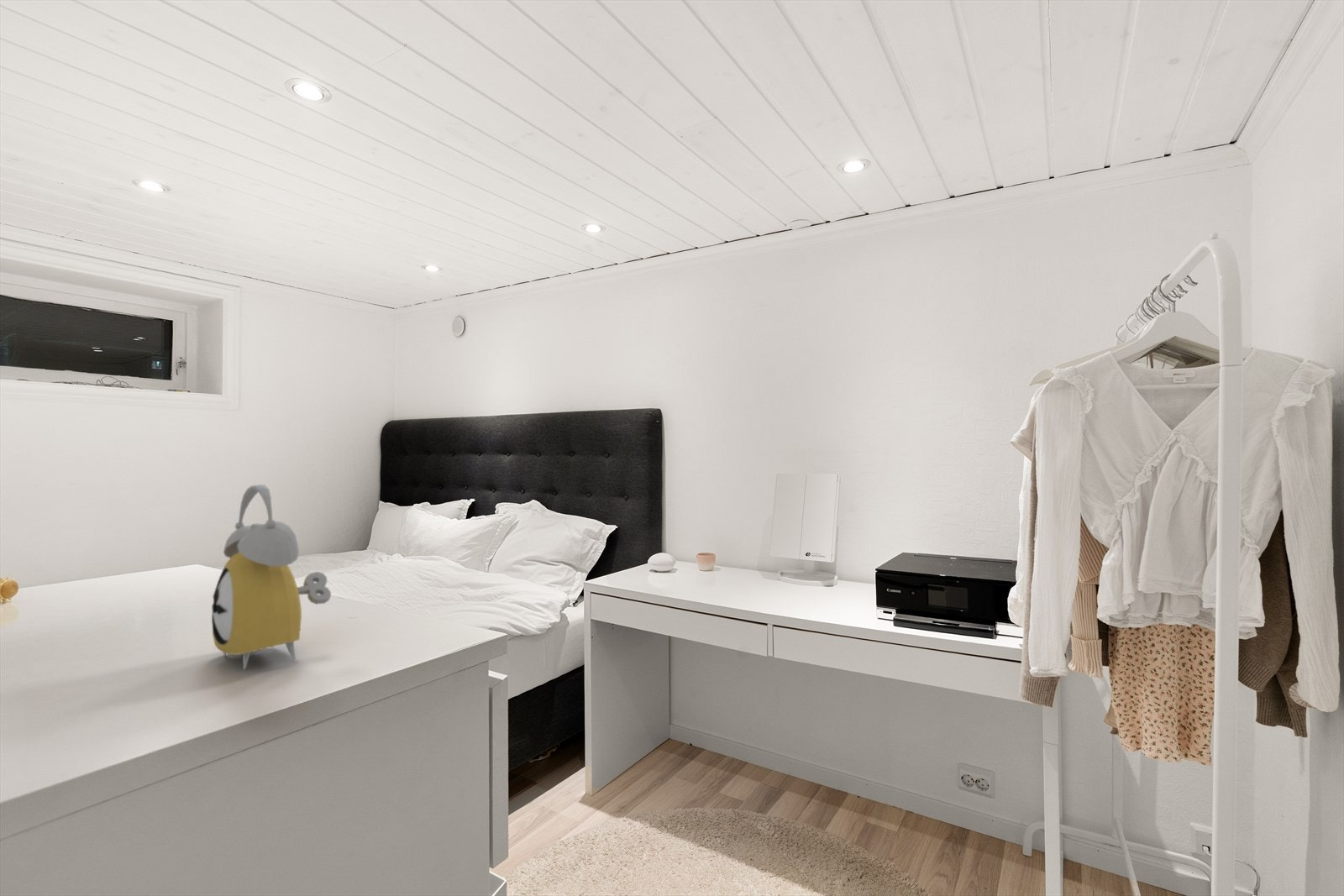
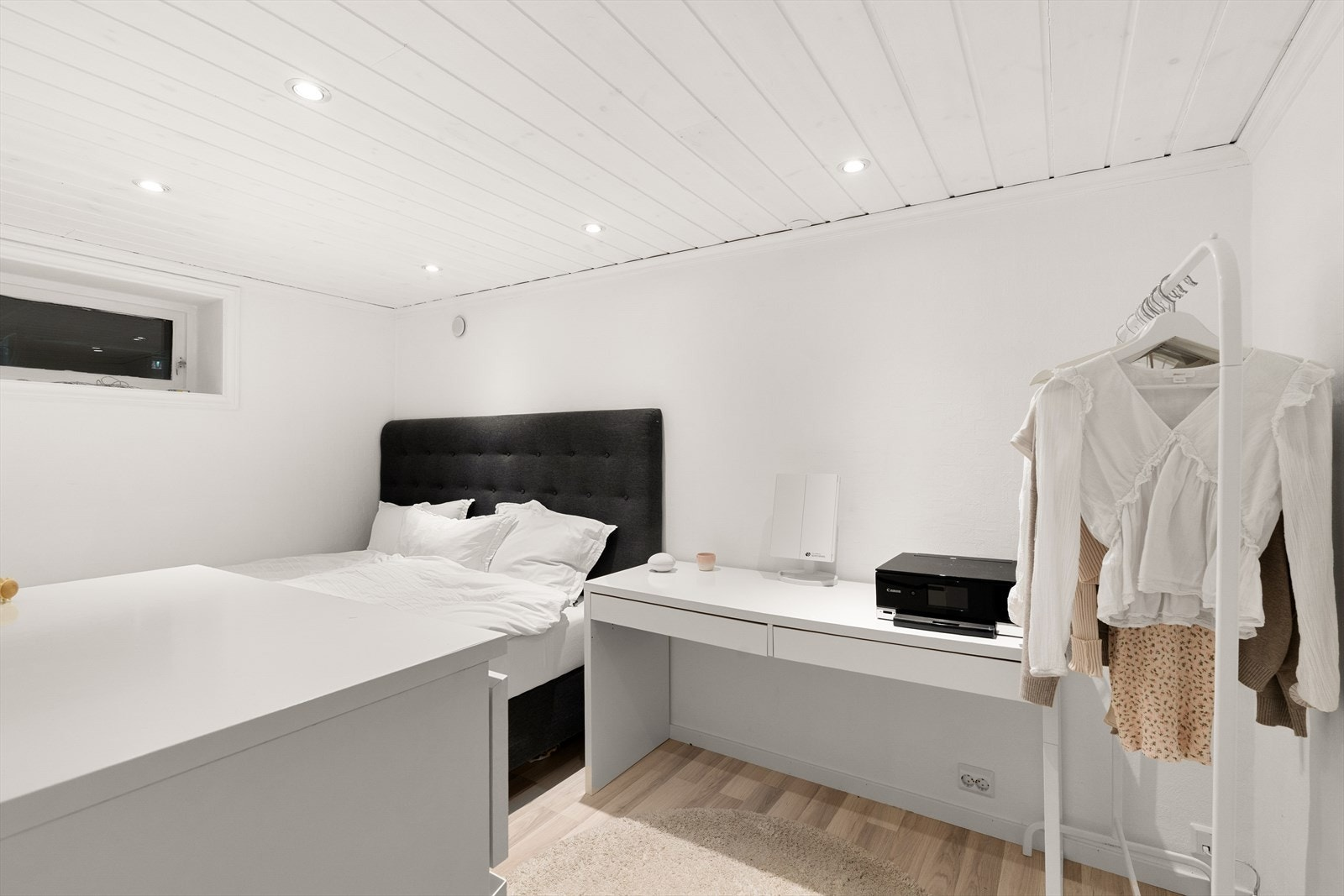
- alarm clock (277, 569)
